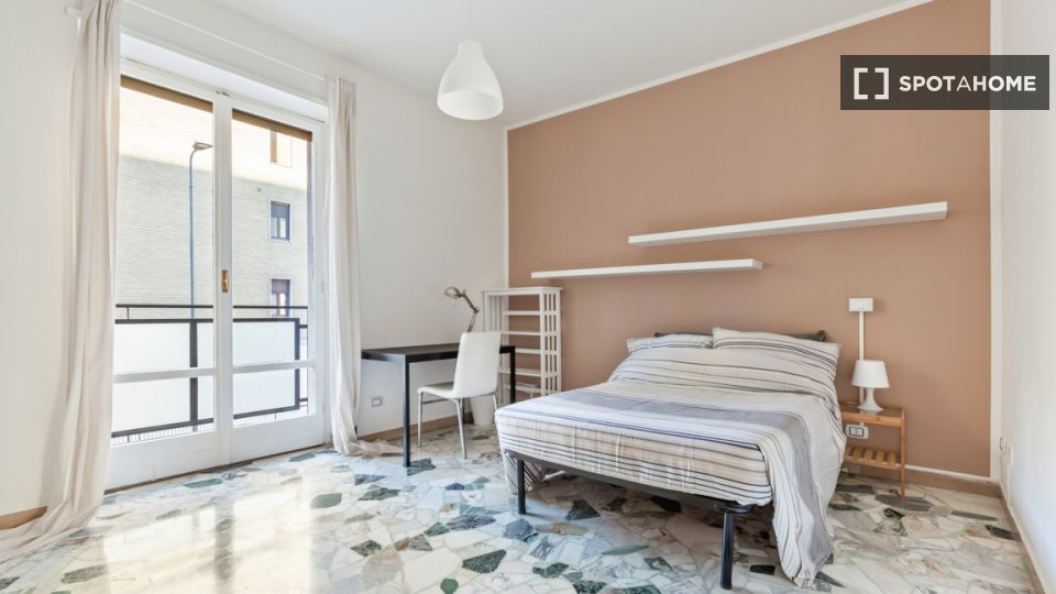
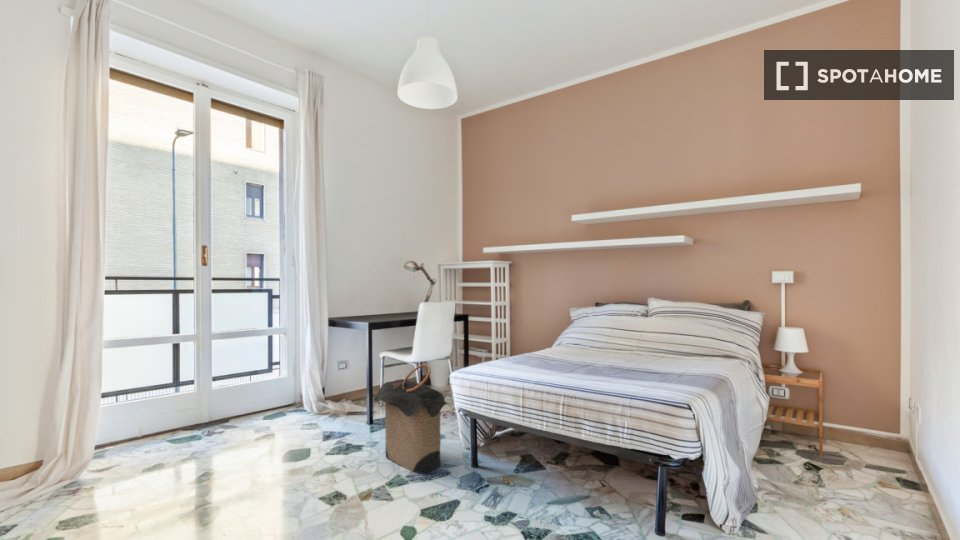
+ laundry hamper (409, 412)
